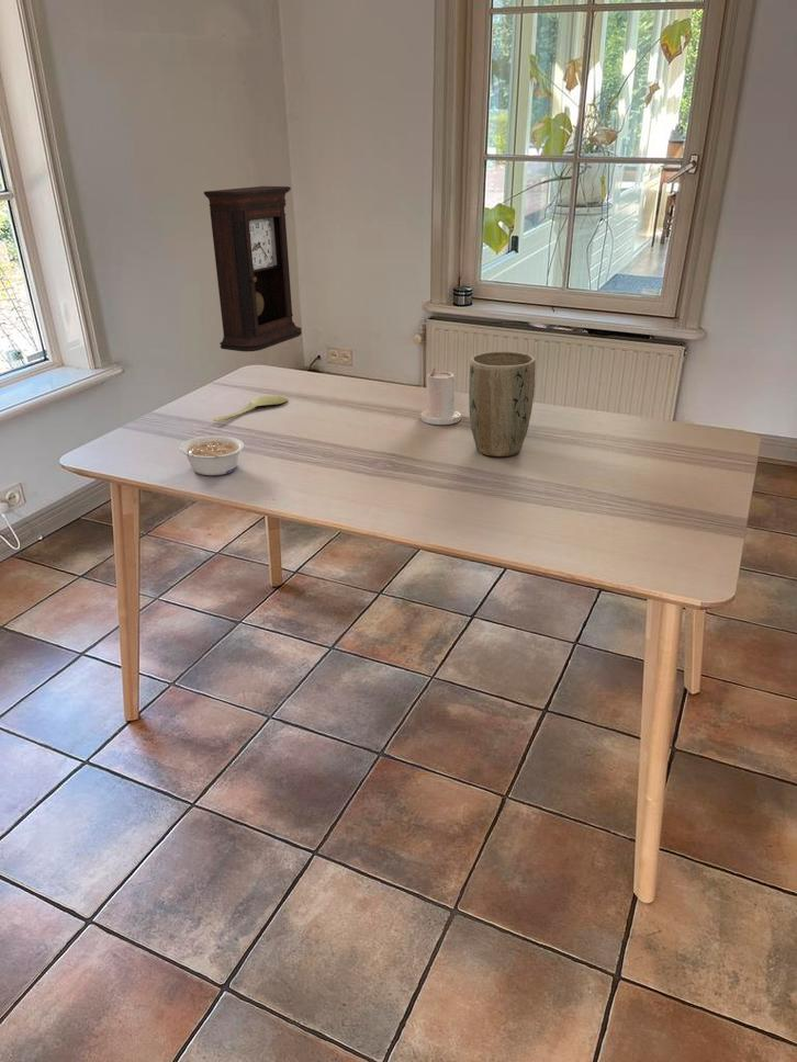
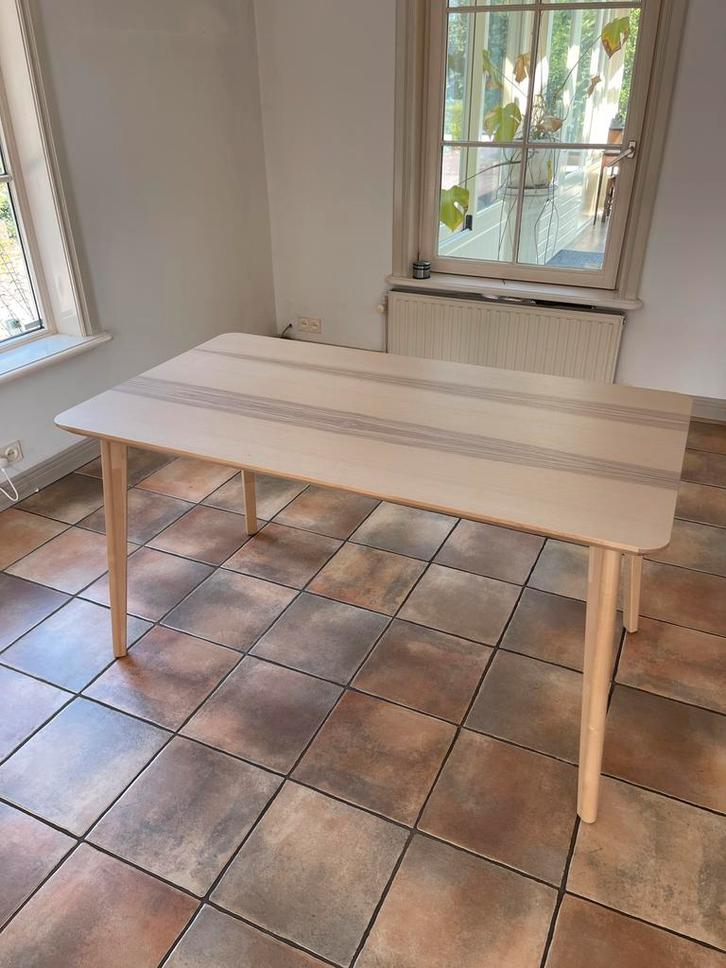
- legume (214, 455)
- pendulum clock (258, 268)
- plant pot (501, 405)
- spoon (249, 407)
- candle (440, 393)
